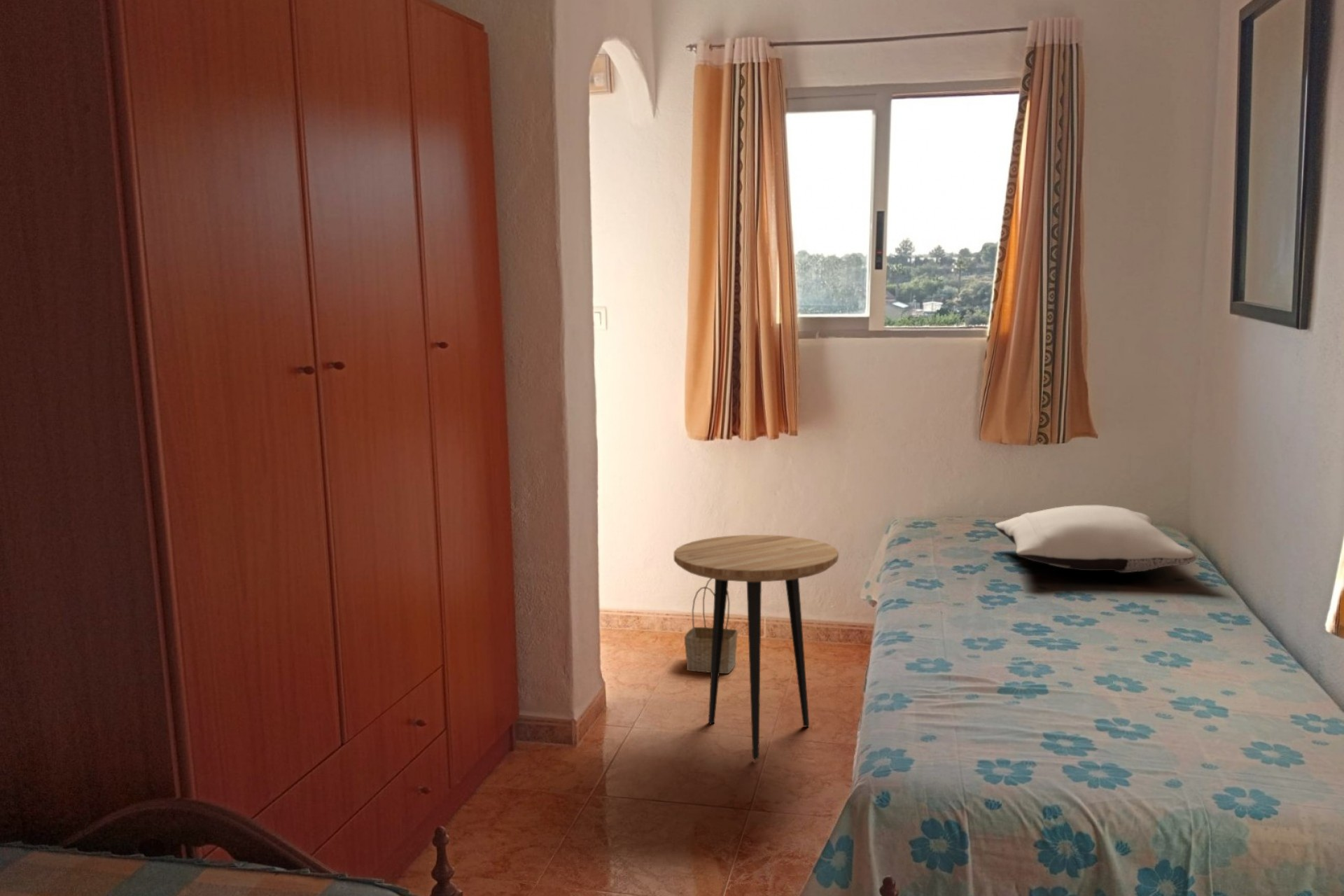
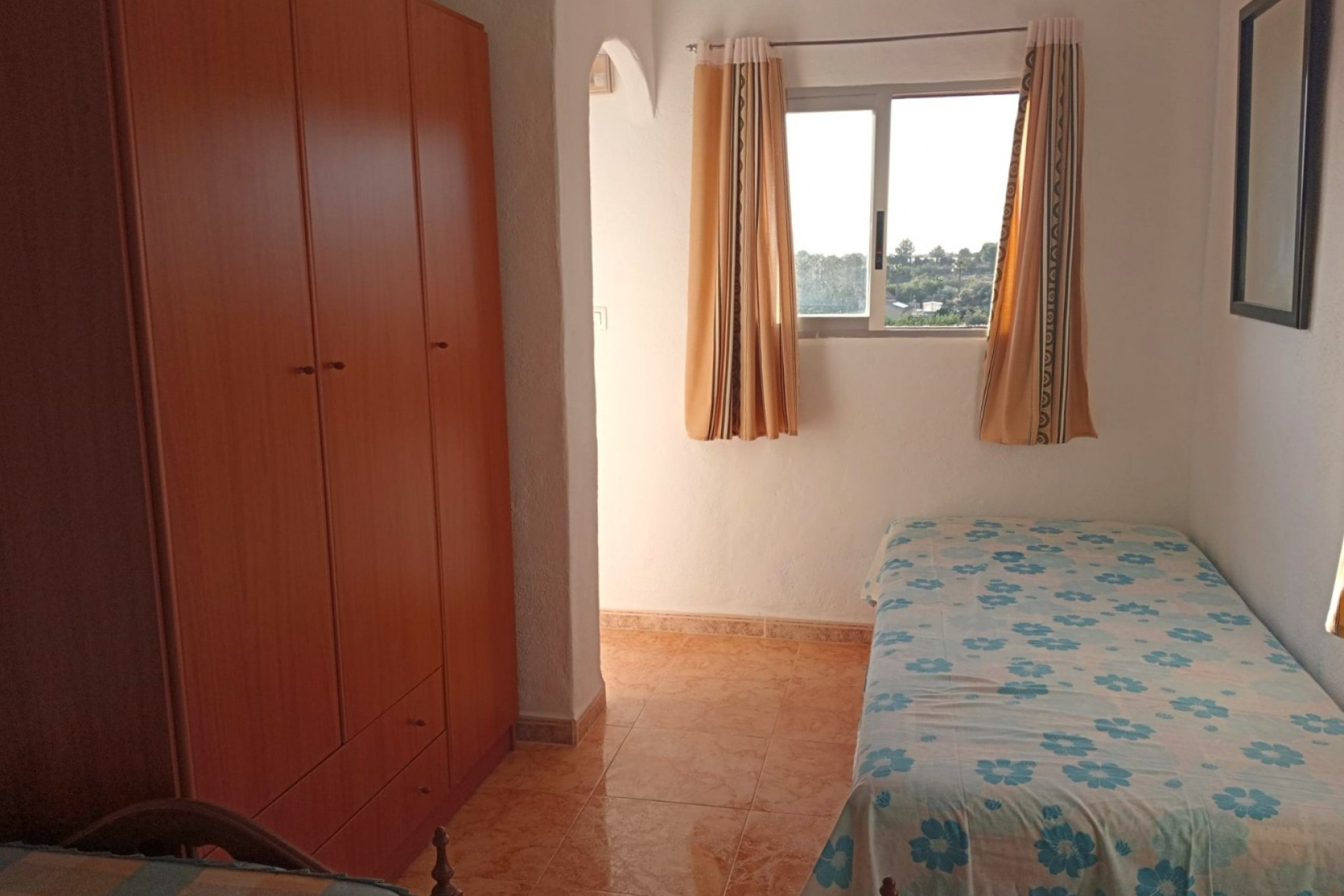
- side table (756, 644)
- basket (710, 628)
- pillow (1088, 538)
